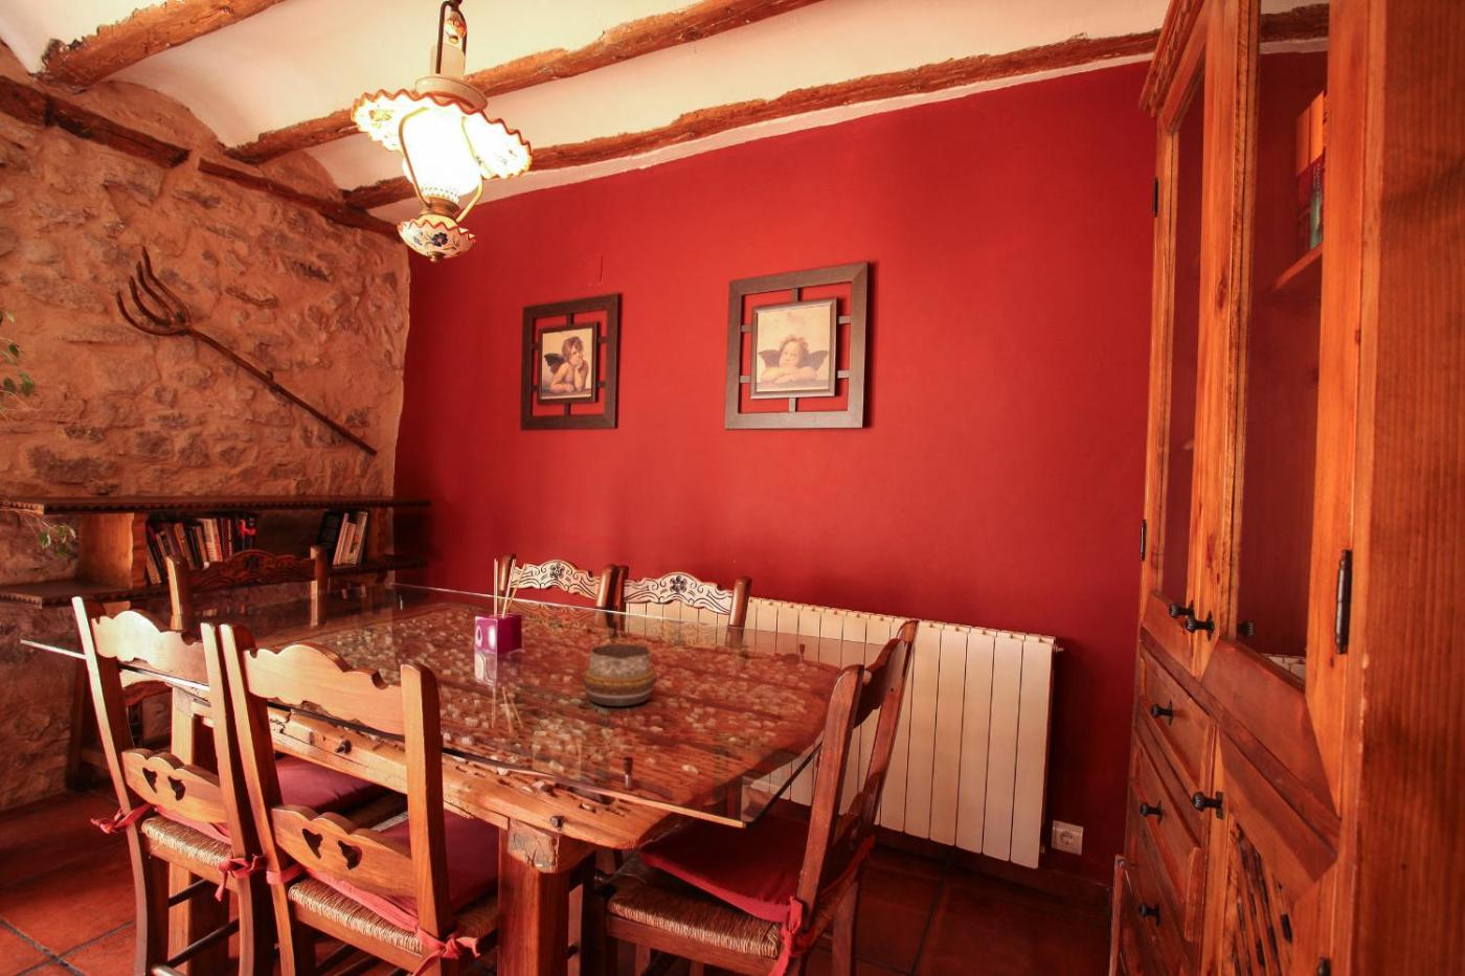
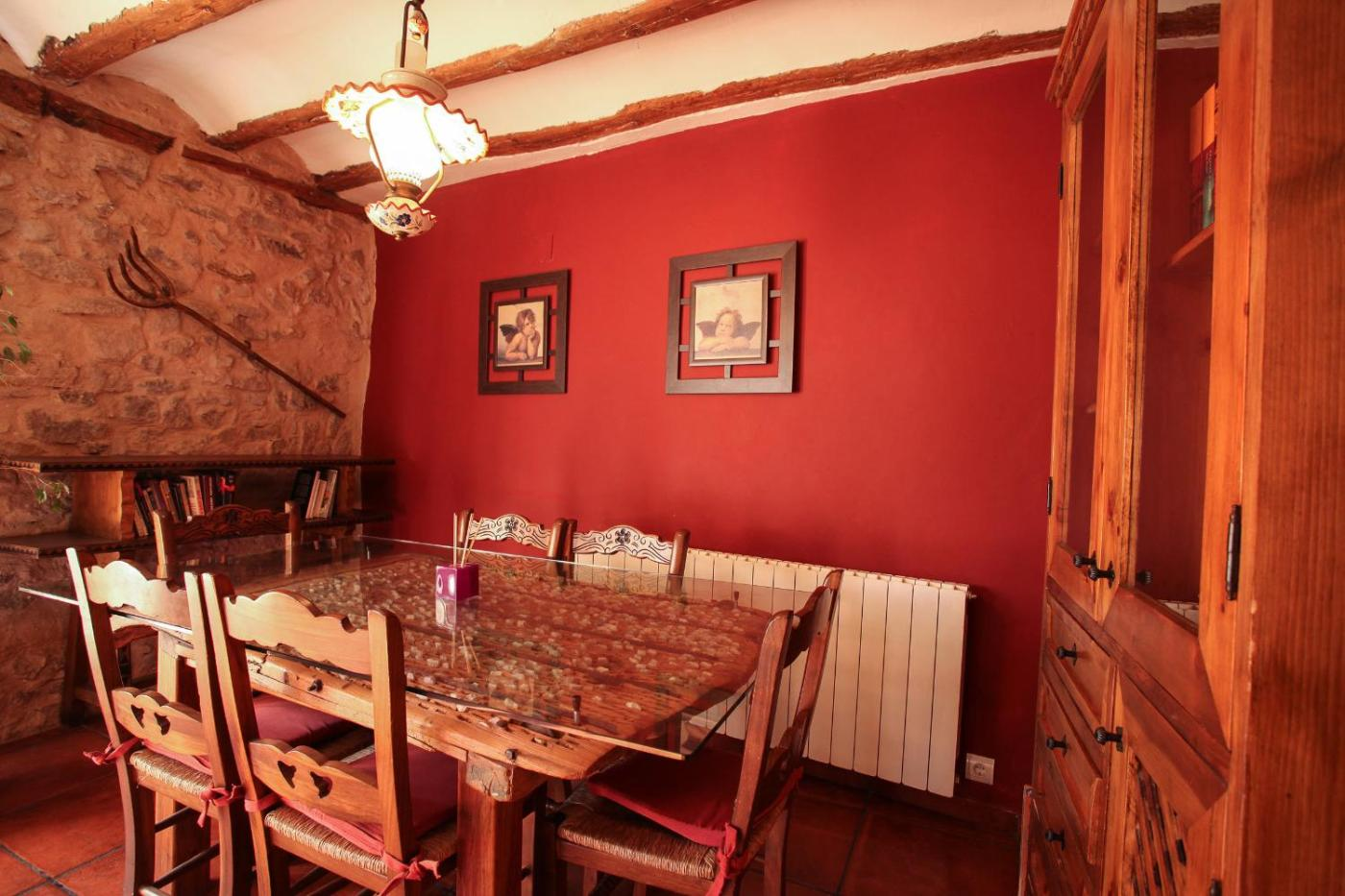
- decorative bowl (620, 673)
